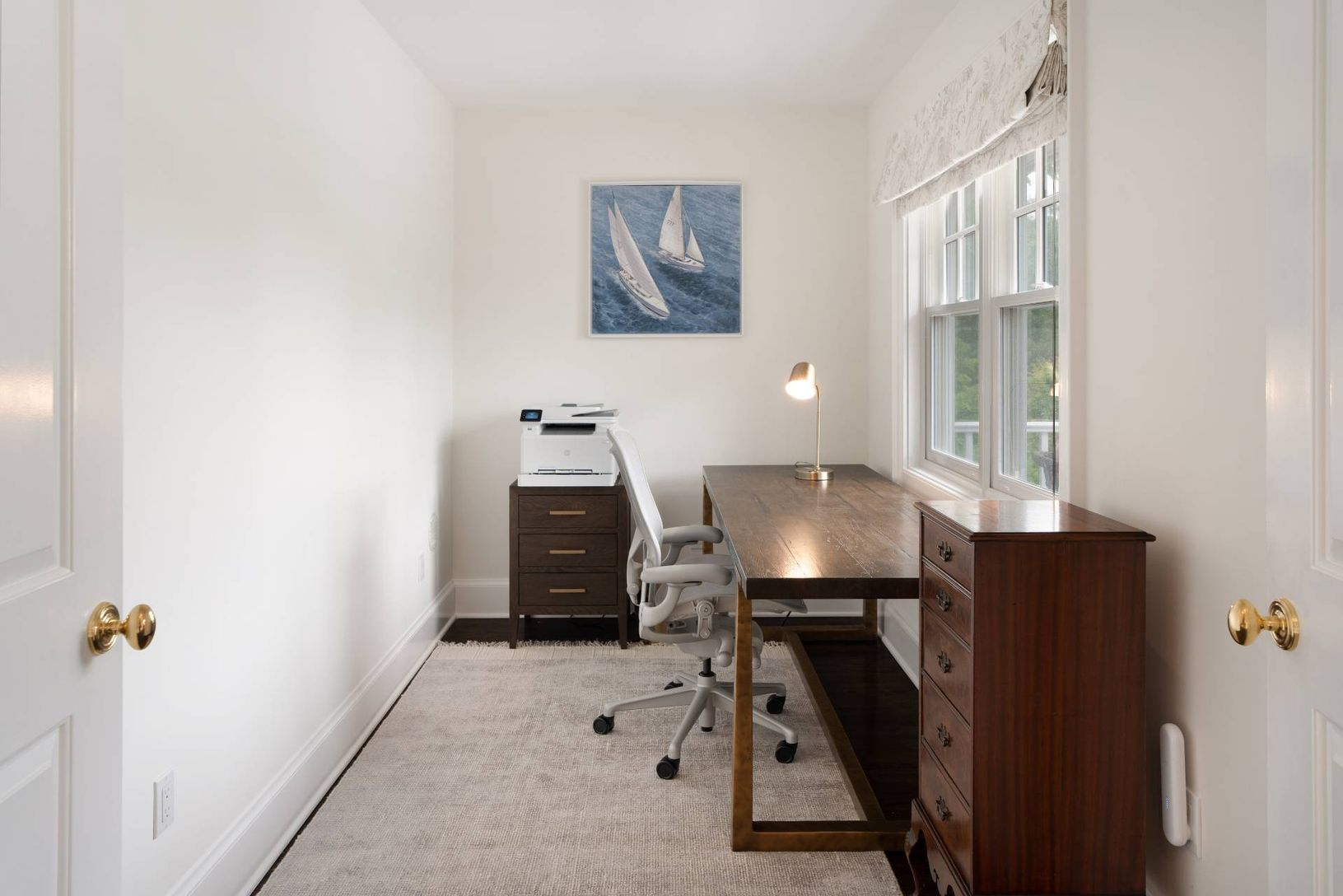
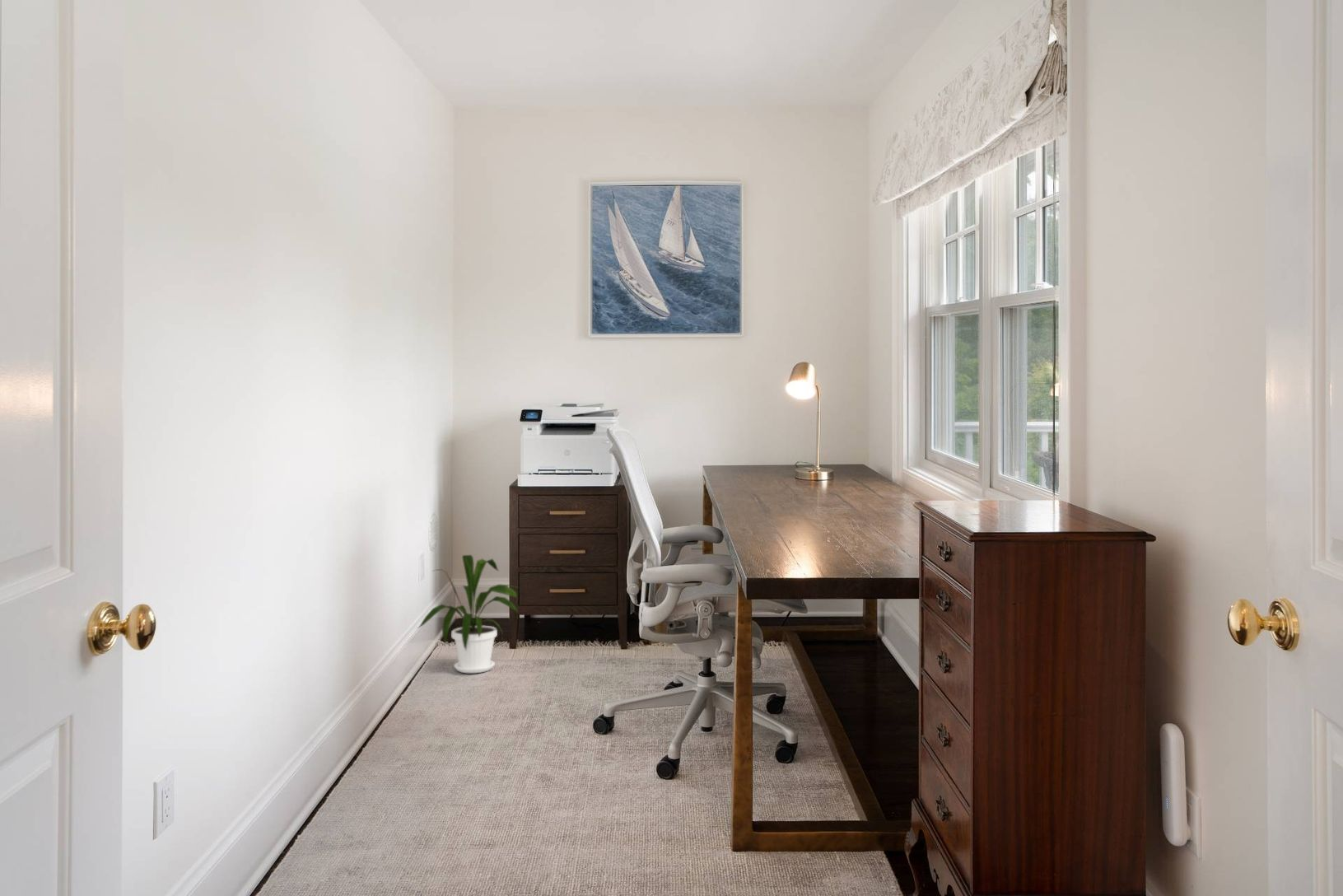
+ house plant (475, 609)
